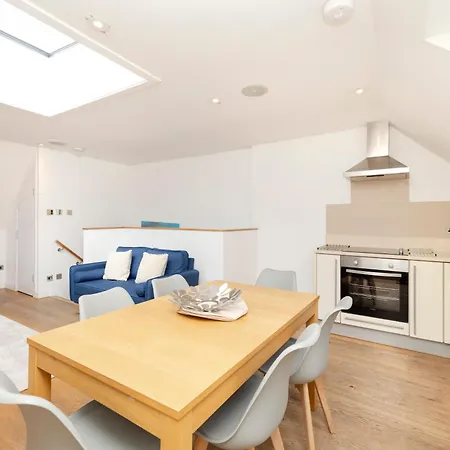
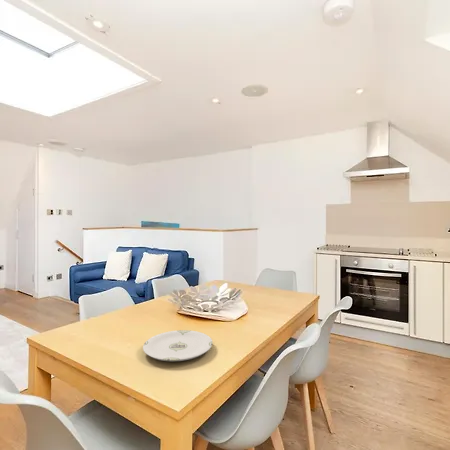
+ plate (178, 345)
